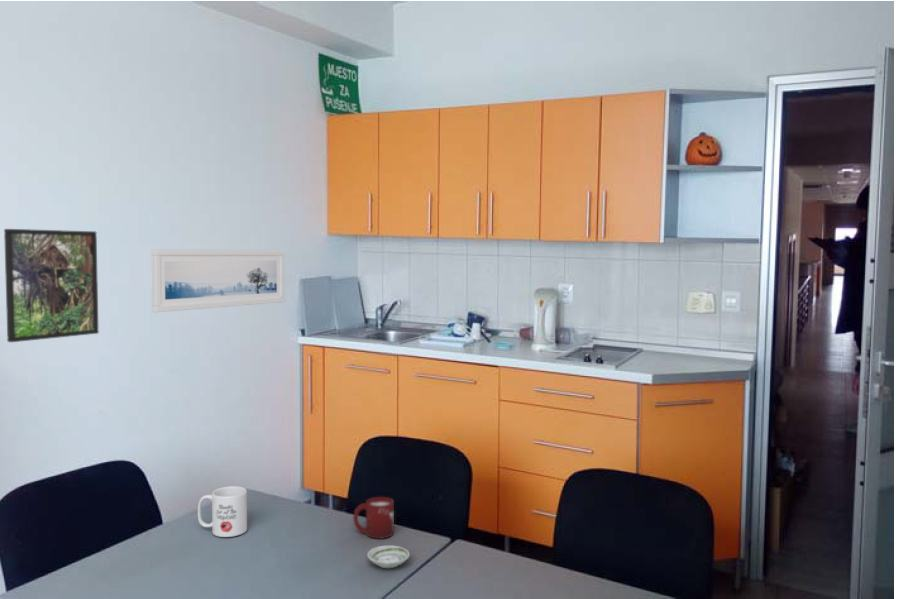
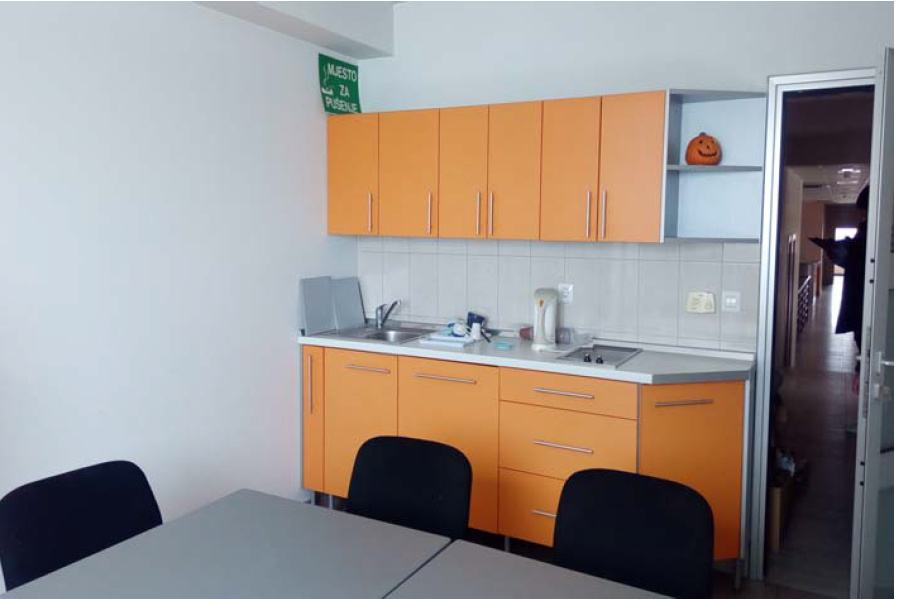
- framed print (54, 284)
- mug (222, 511)
- cup (373, 517)
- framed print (224, 278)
- saucer (388, 558)
